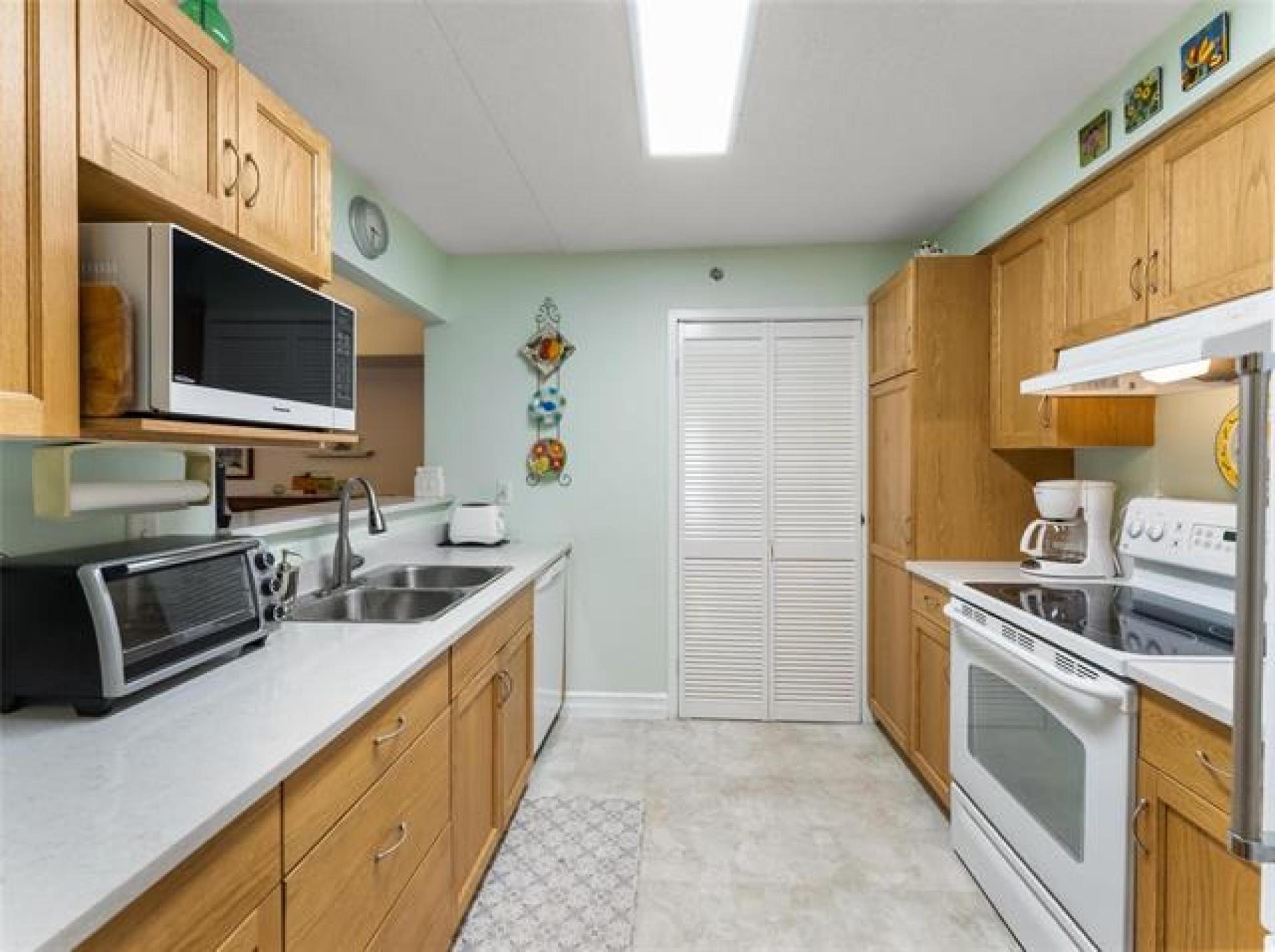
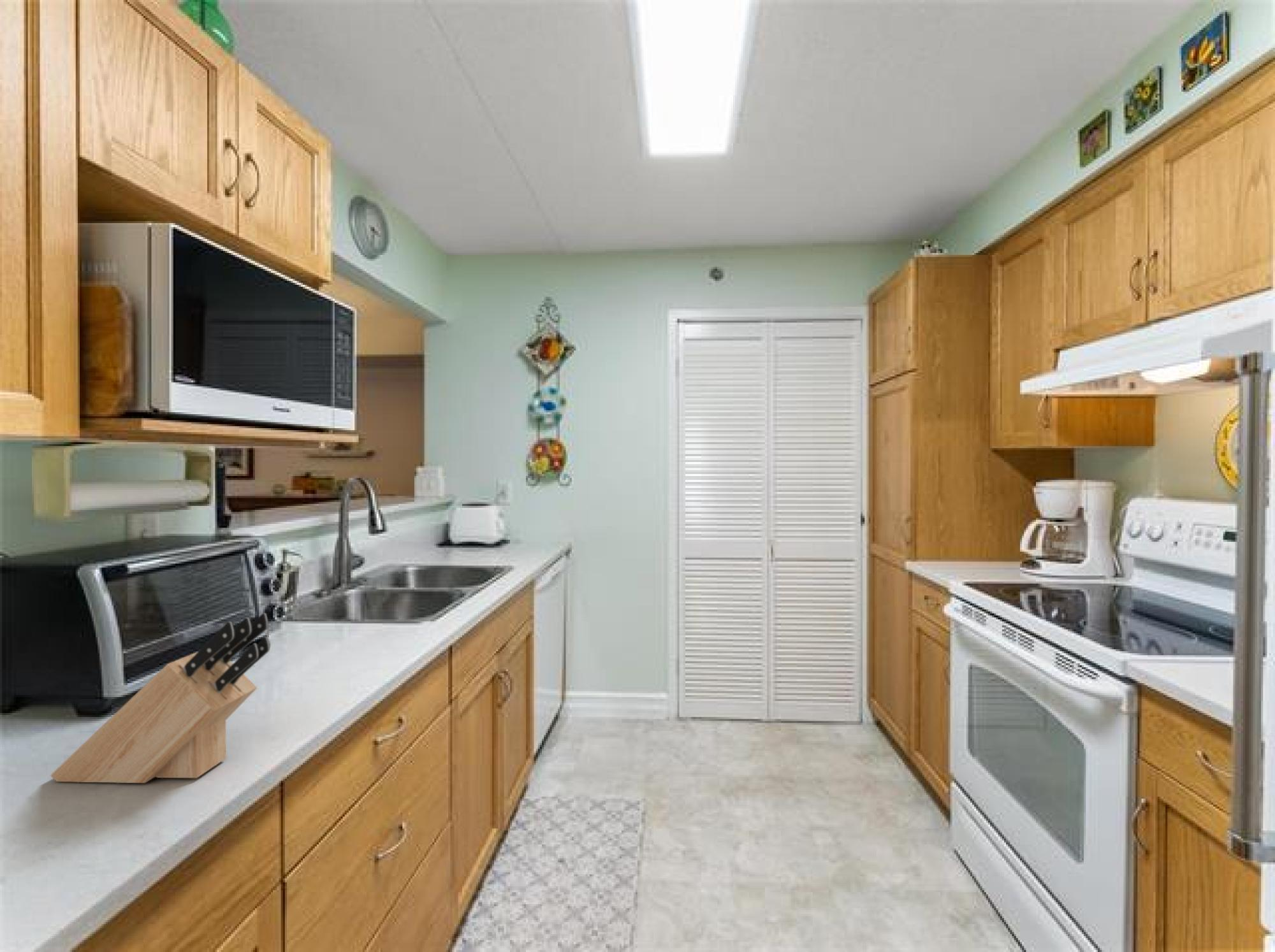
+ knife block (171, 691)
